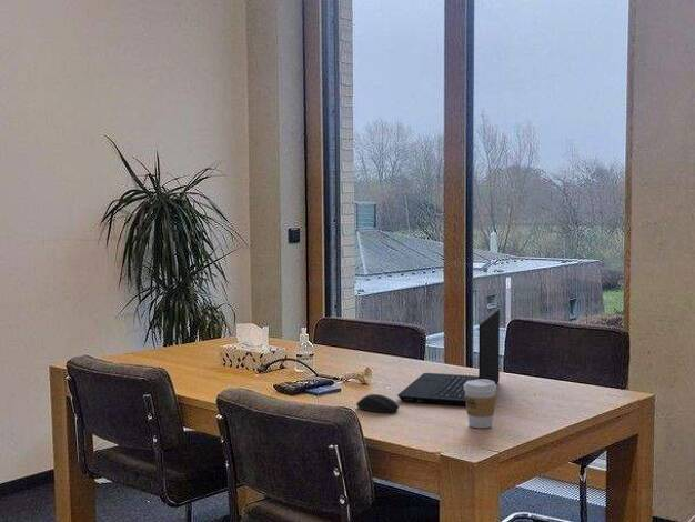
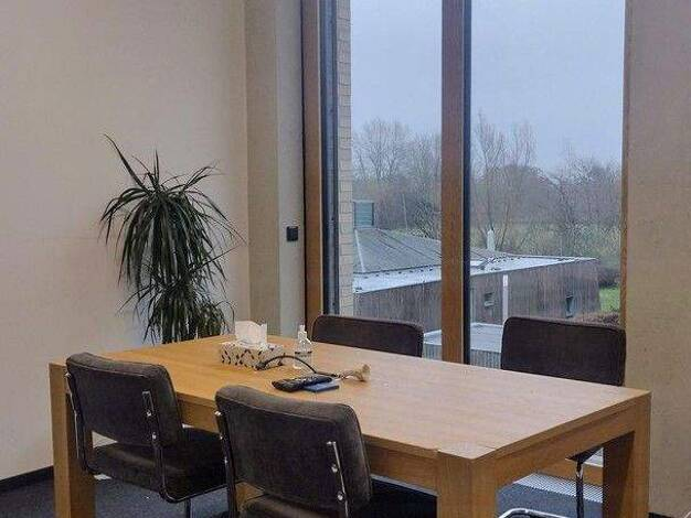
- computer mouse (377, 401)
- coffee cup (480, 402)
- laptop (450, 374)
